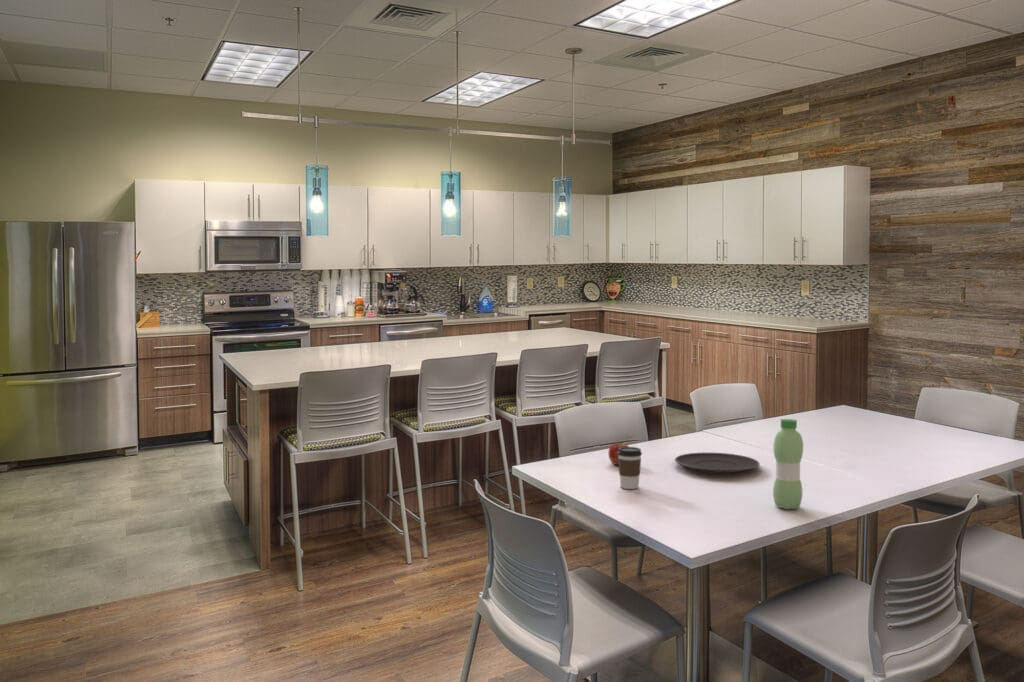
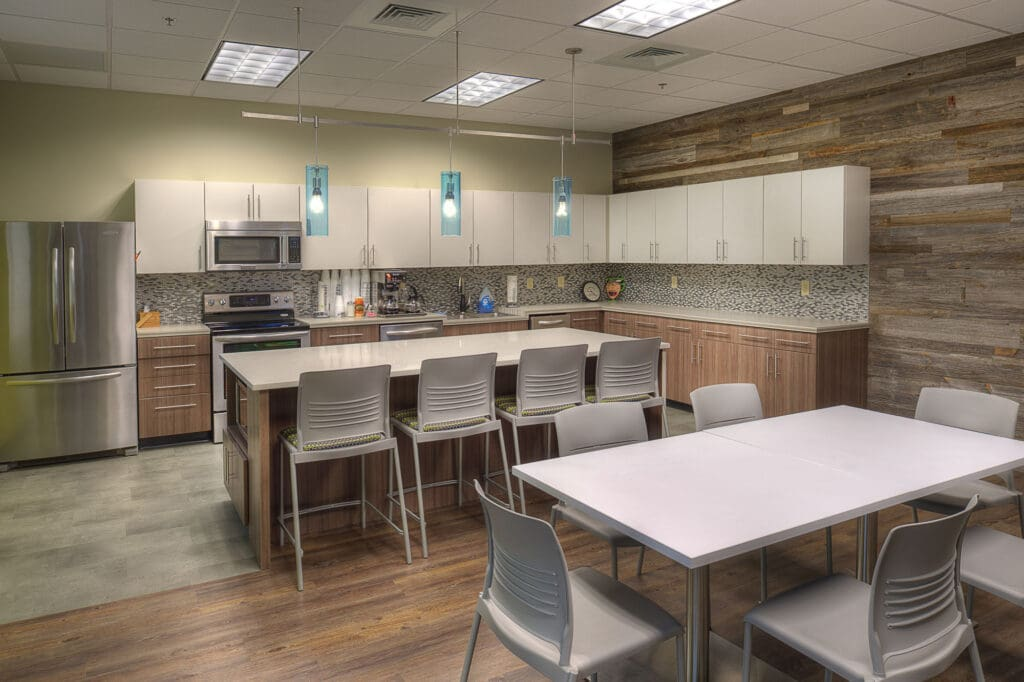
- plate (716, 463)
- water bottle (788, 463)
- apple (617, 452)
- coffee cup (629, 467)
